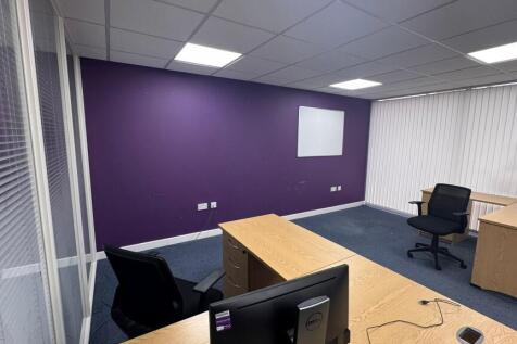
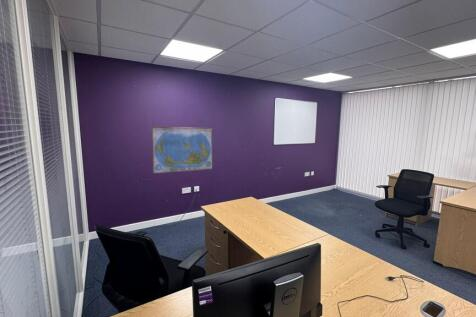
+ world map (184, 149)
